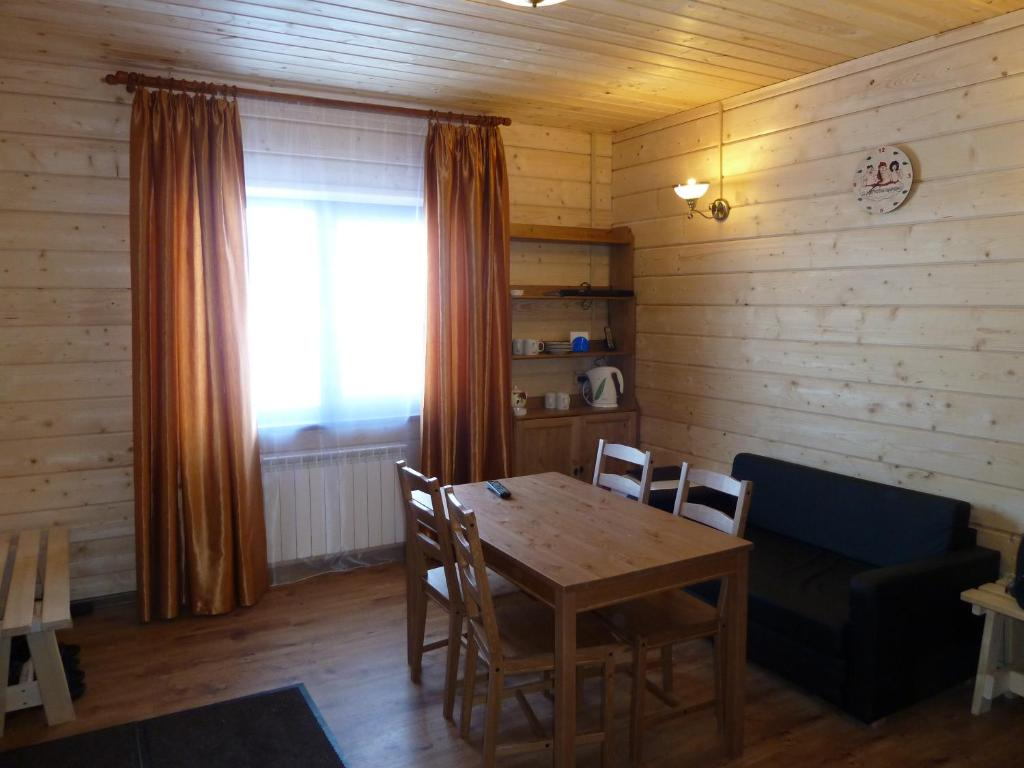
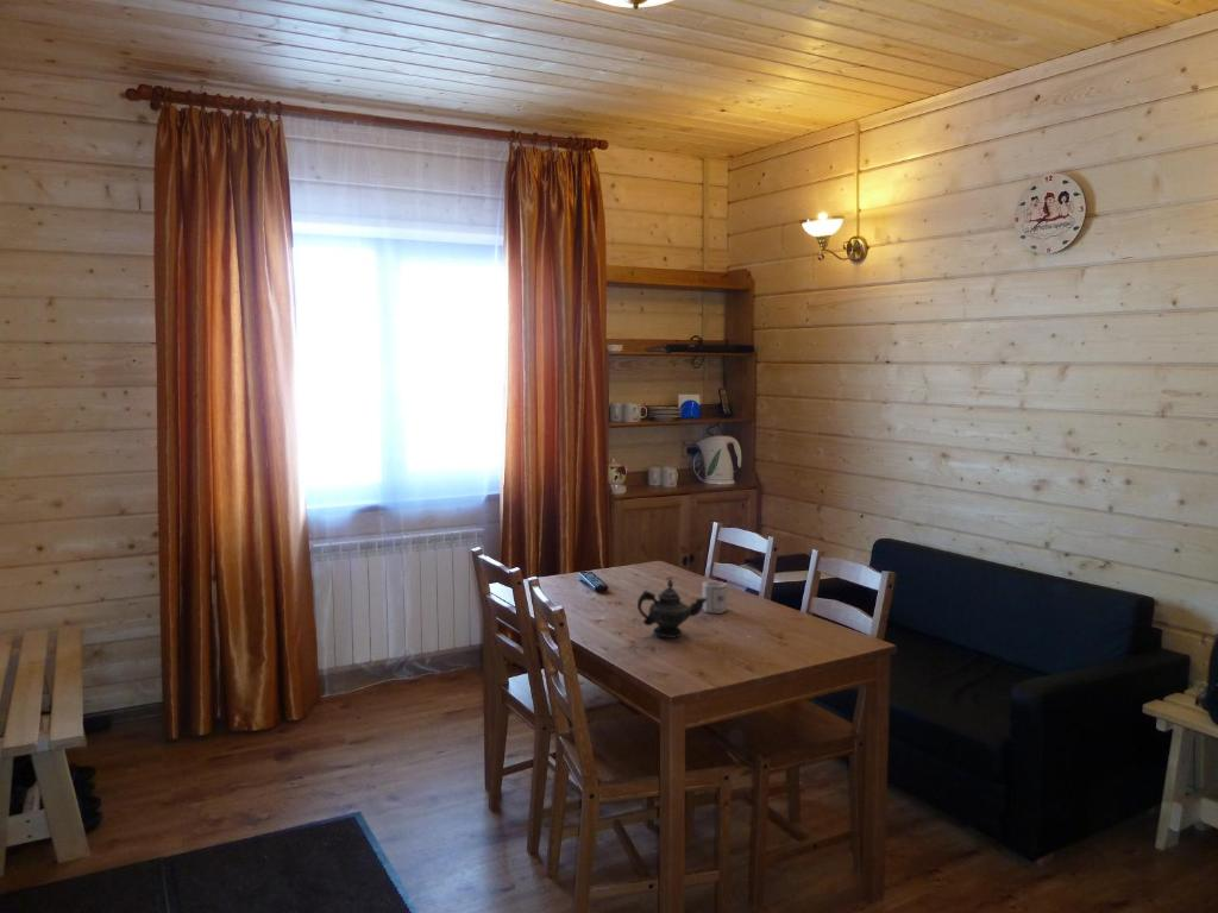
+ teapot (671, 606)
+ cup (712, 596)
